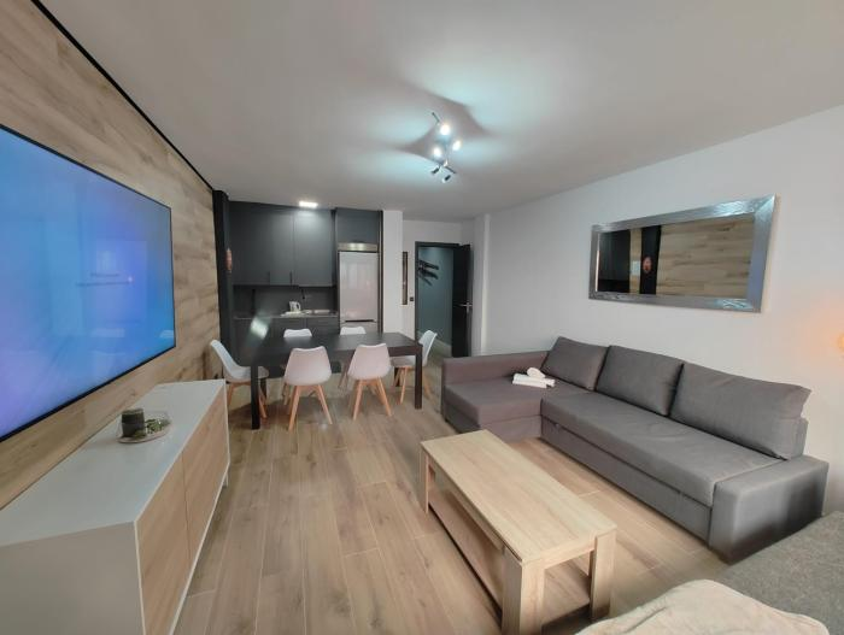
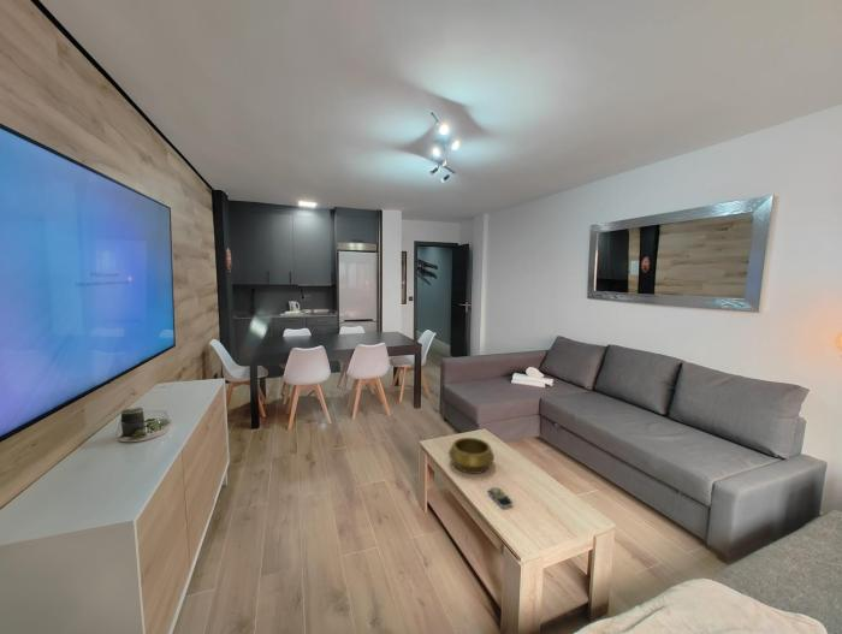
+ remote control (499, 497)
+ decorative bowl (470, 455)
